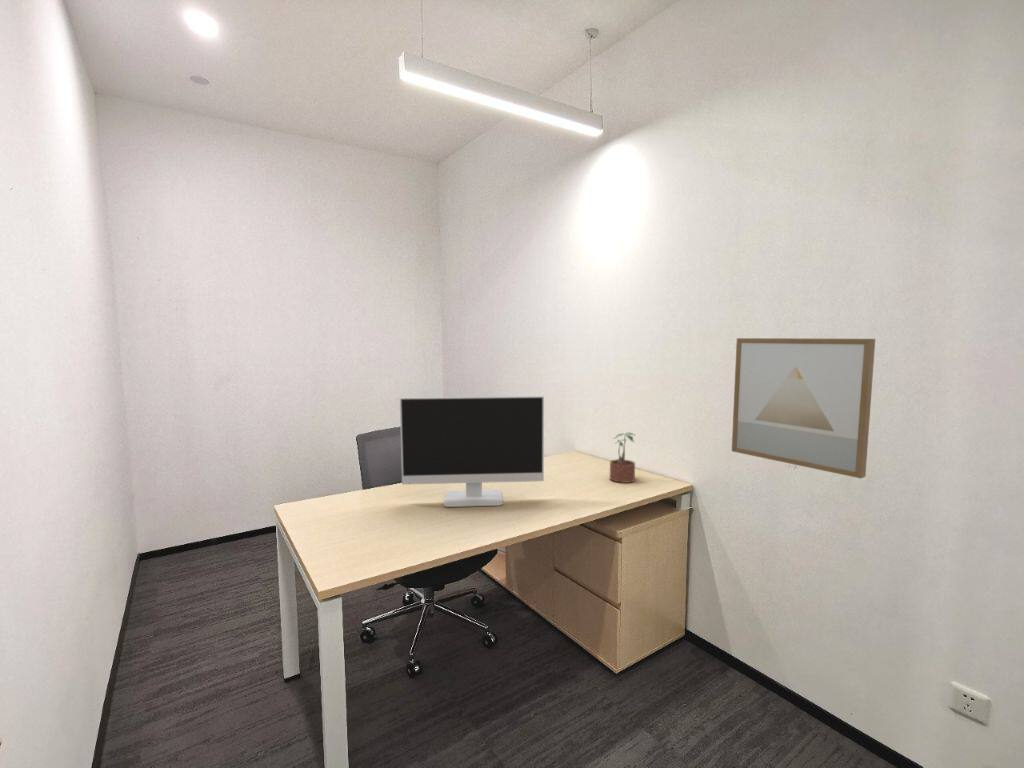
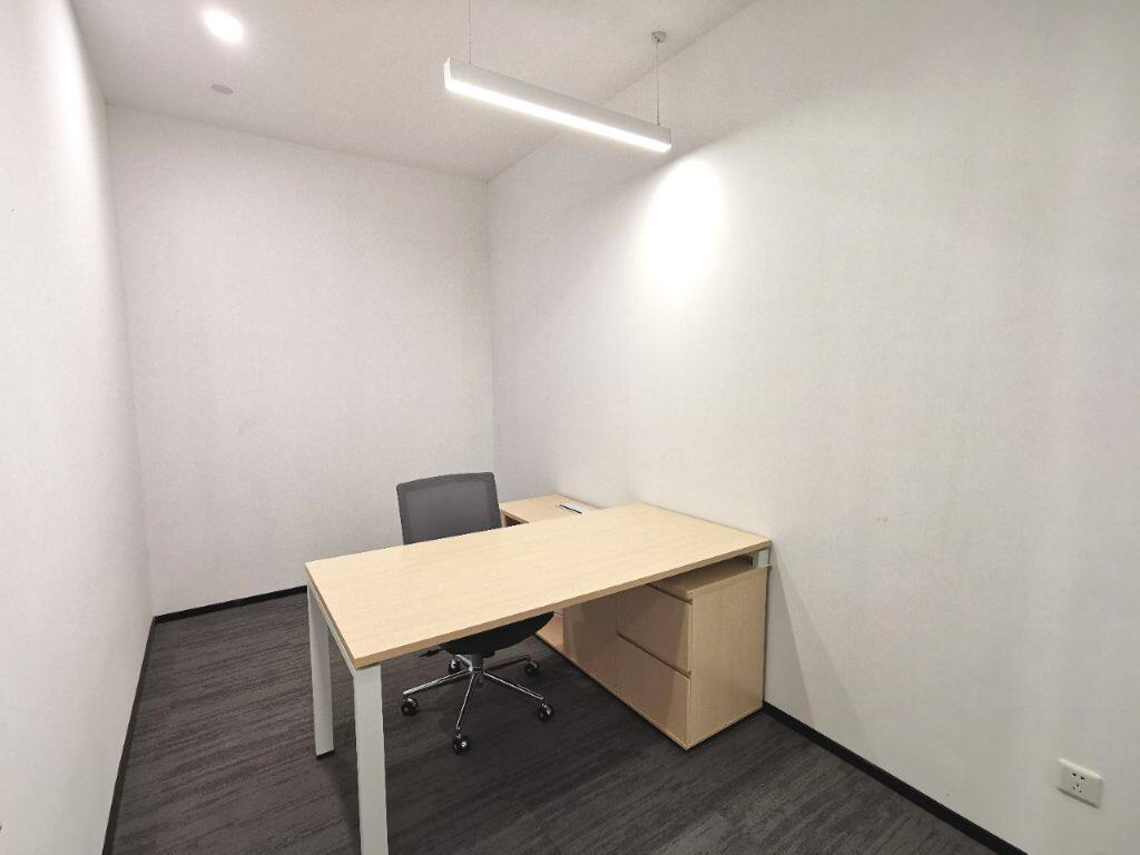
- wall art (795, 401)
- computer monitor (473, 448)
- potted plant (624, 456)
